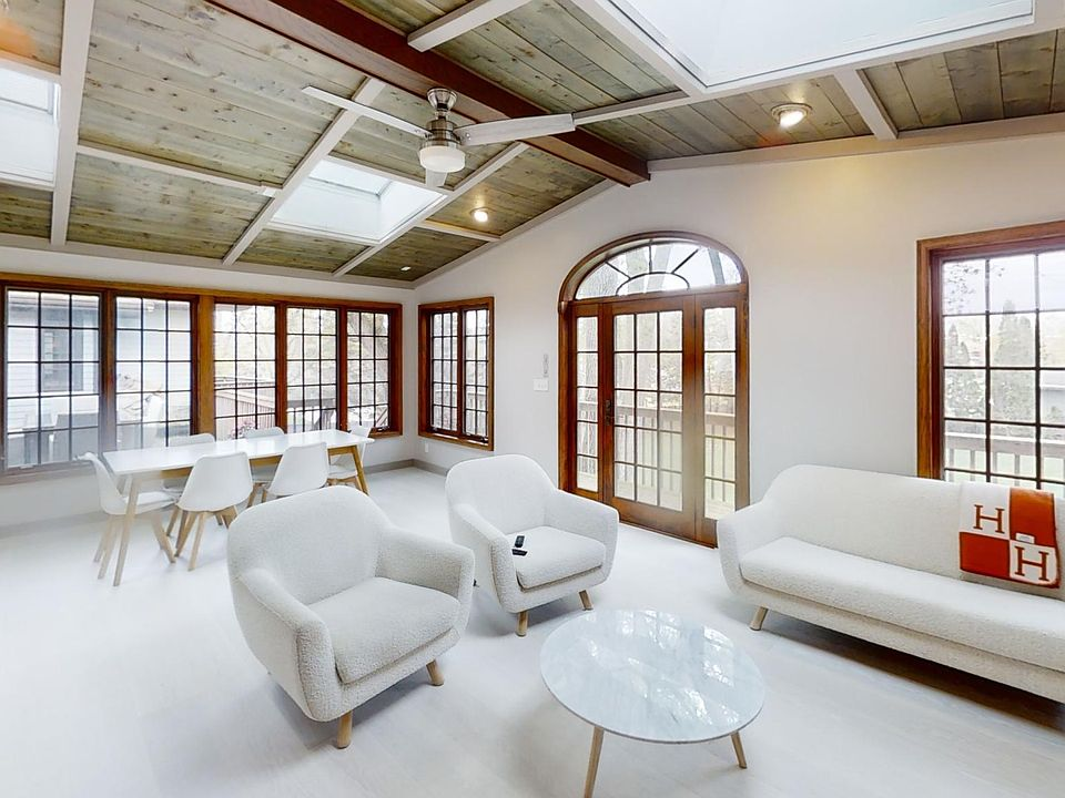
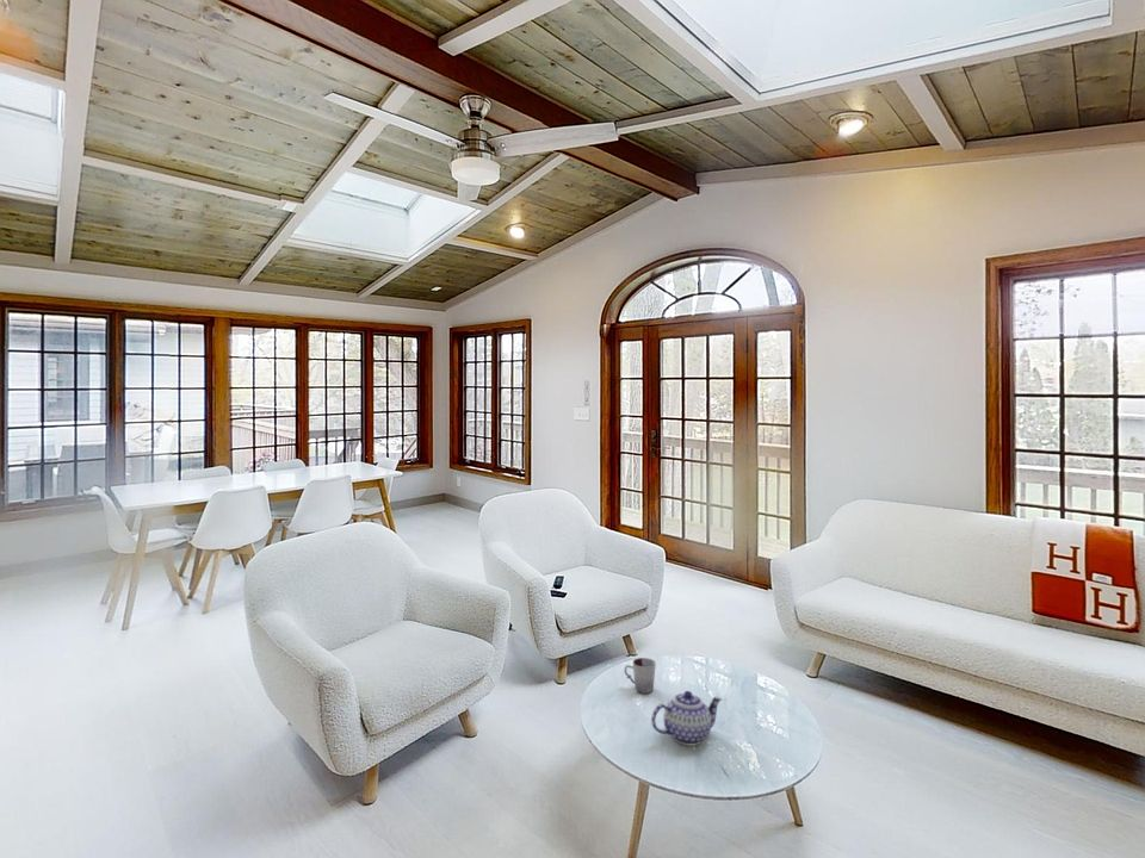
+ cup (639, 674)
+ teapot (687, 714)
